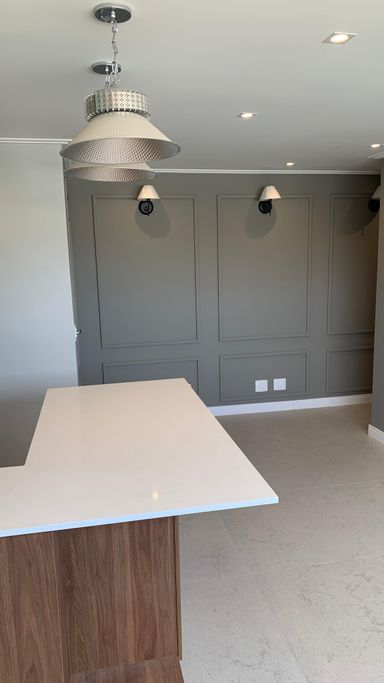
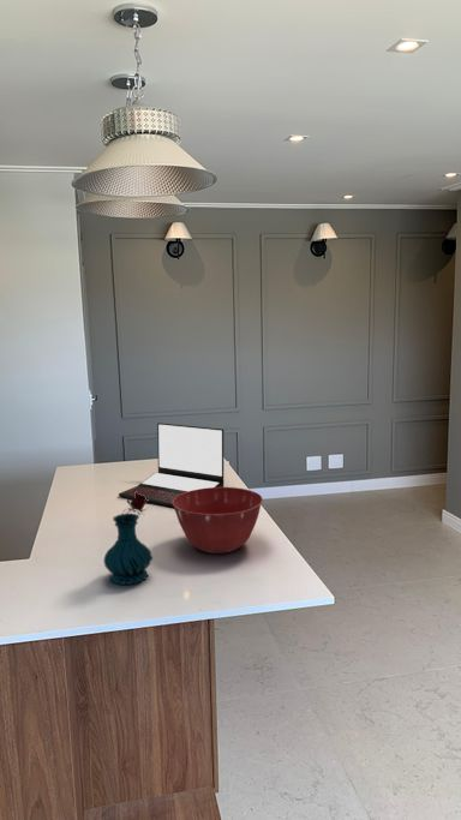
+ vase (128, 533)
+ mixing bowl (217, 522)
+ laptop (170, 462)
